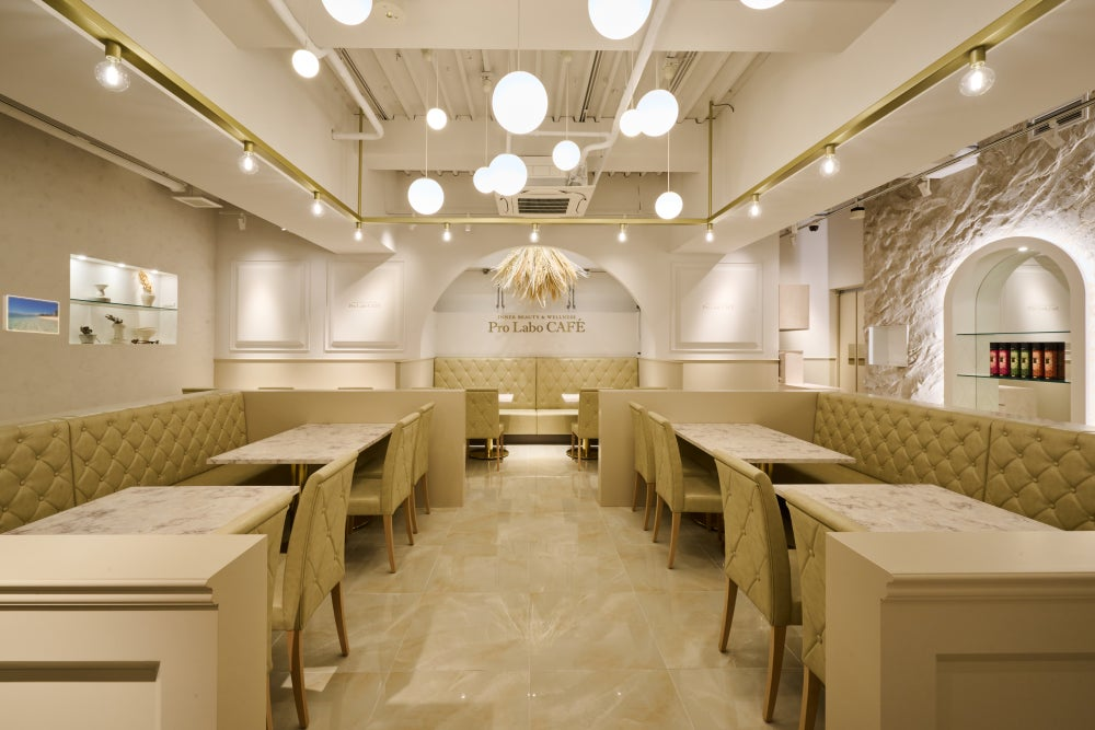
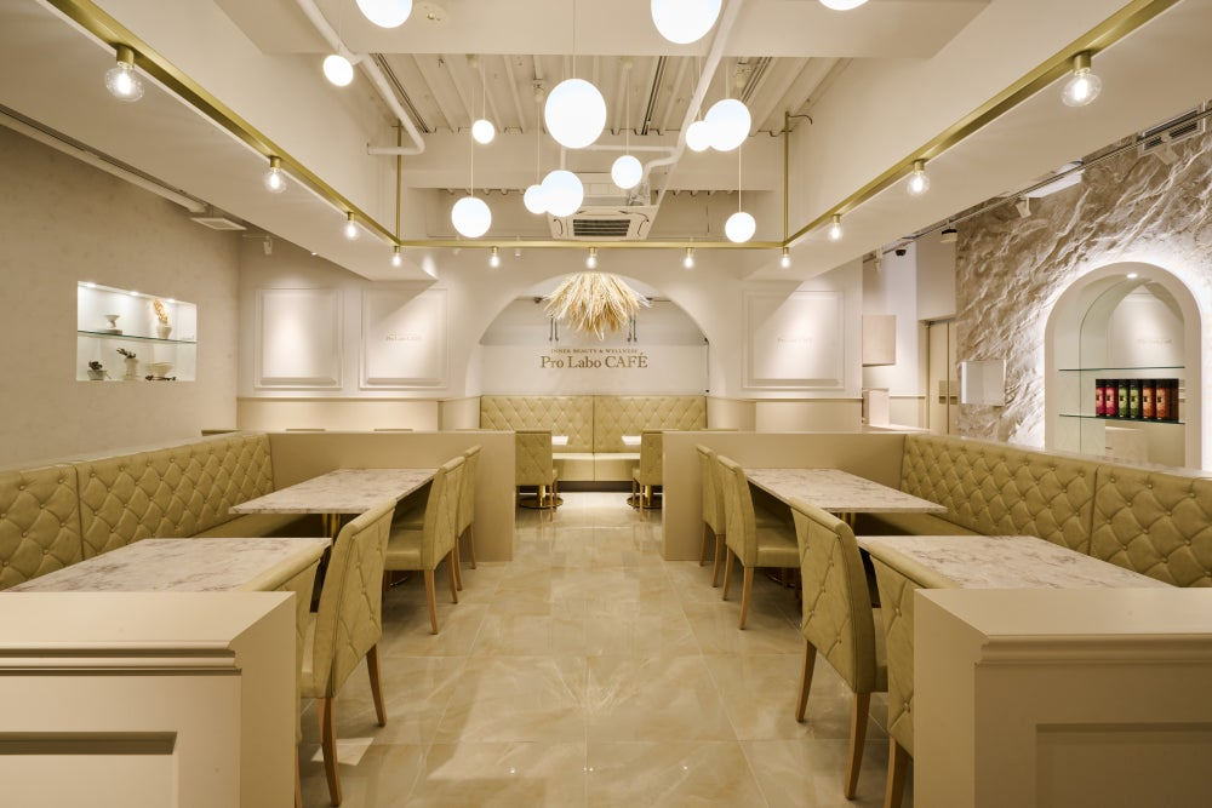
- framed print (32, 315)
